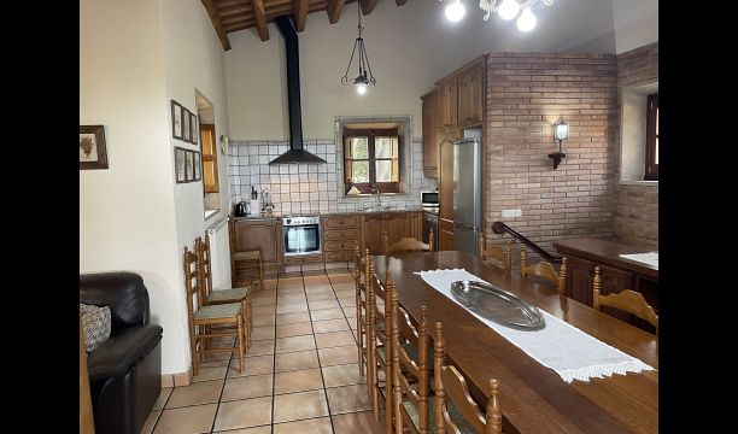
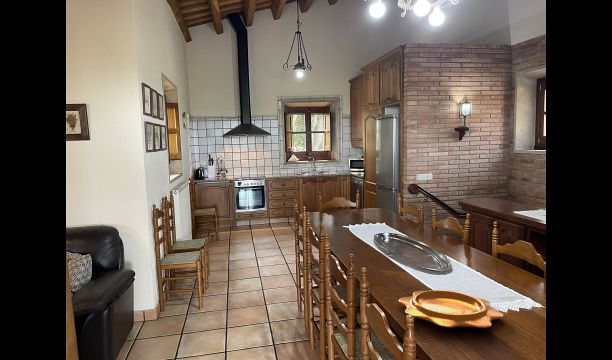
+ decorative bowl (448, 306)
